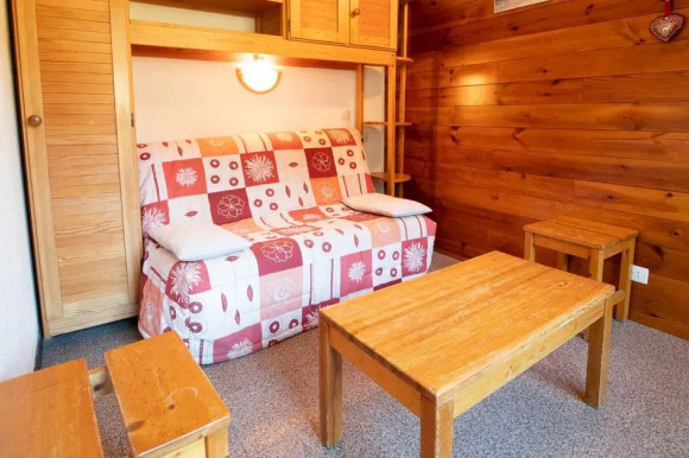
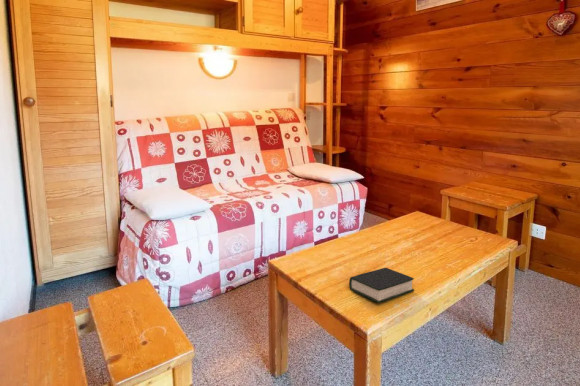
+ book (381, 283)
